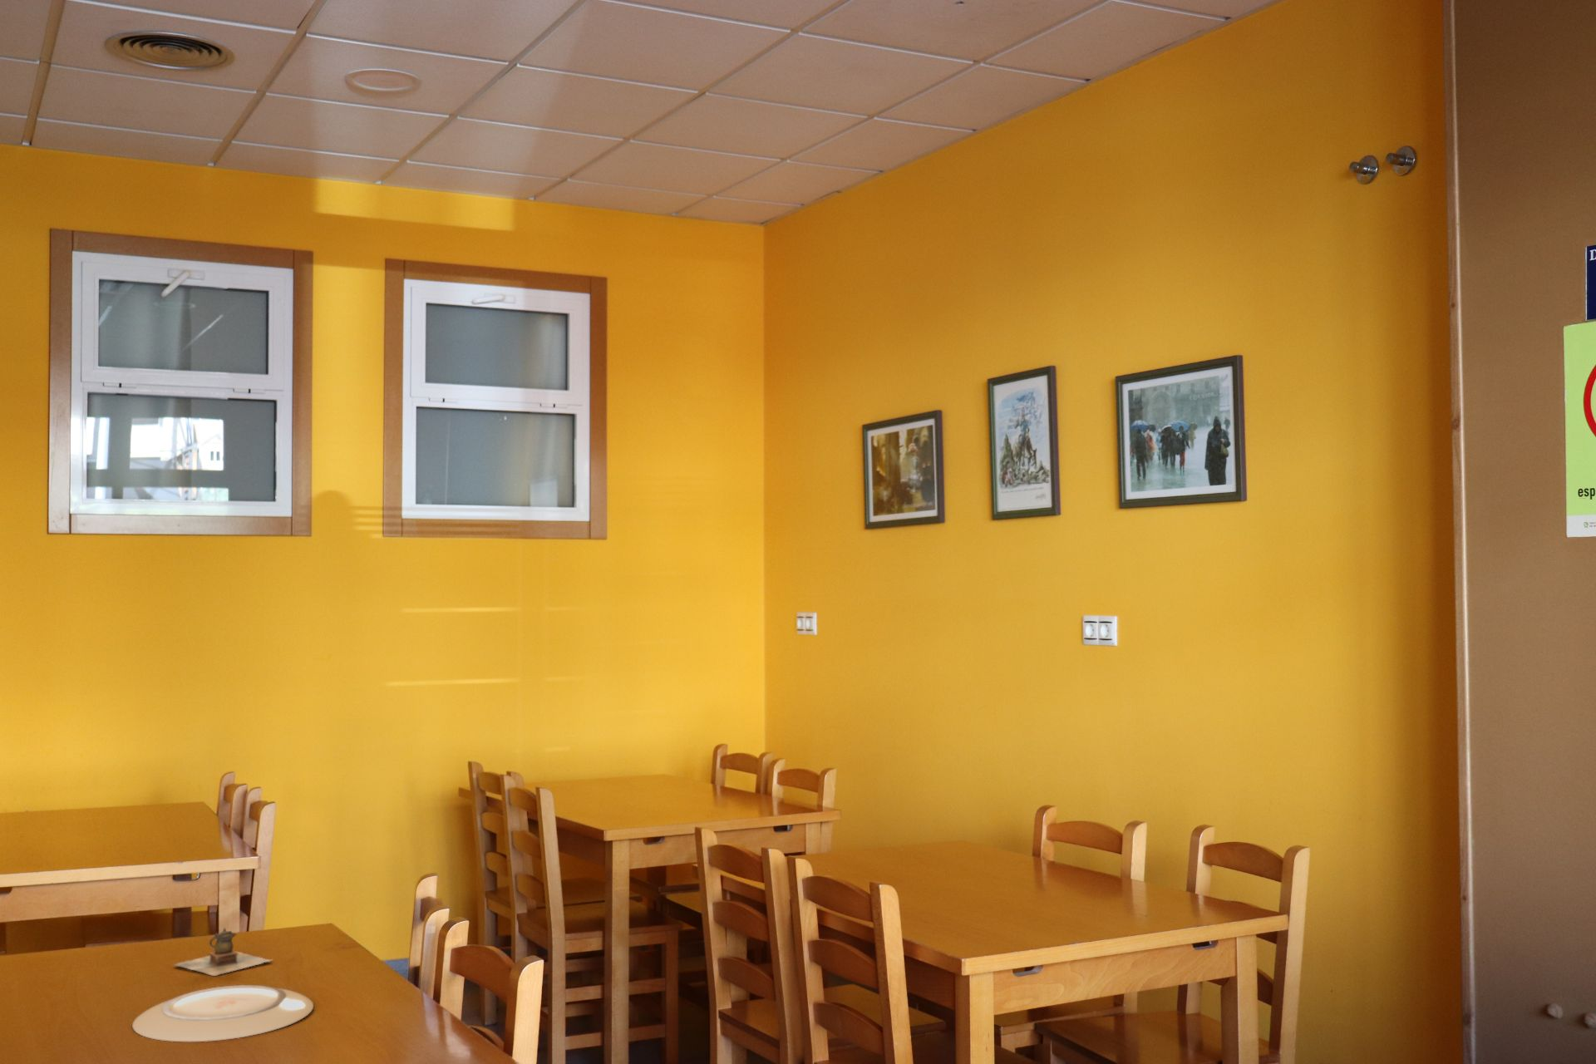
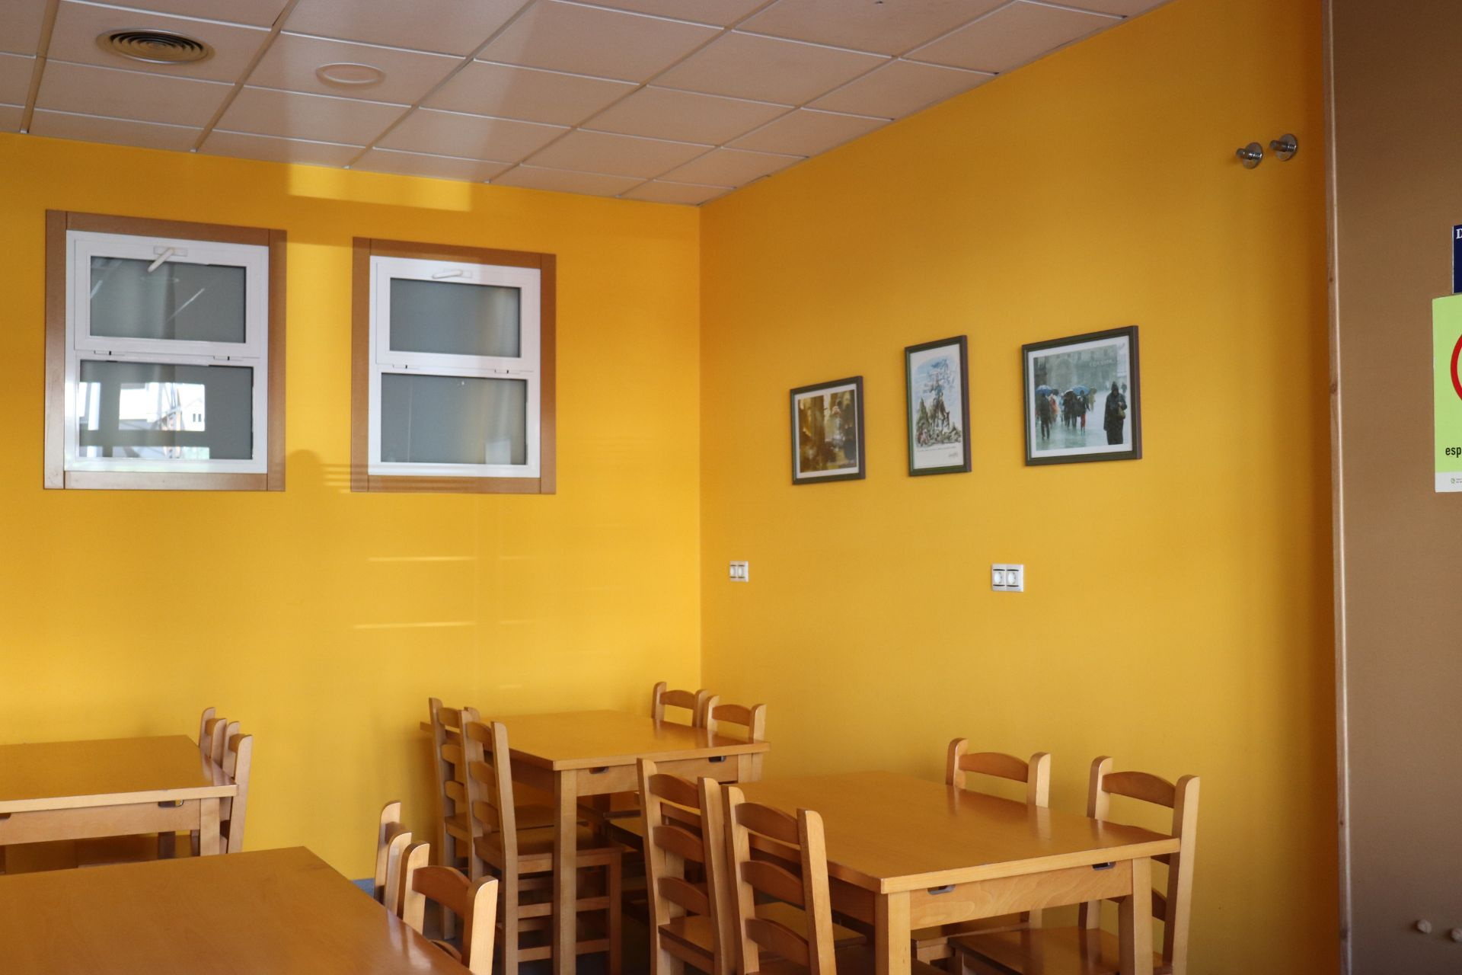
- teapot (223, 945)
- plate (224, 1007)
